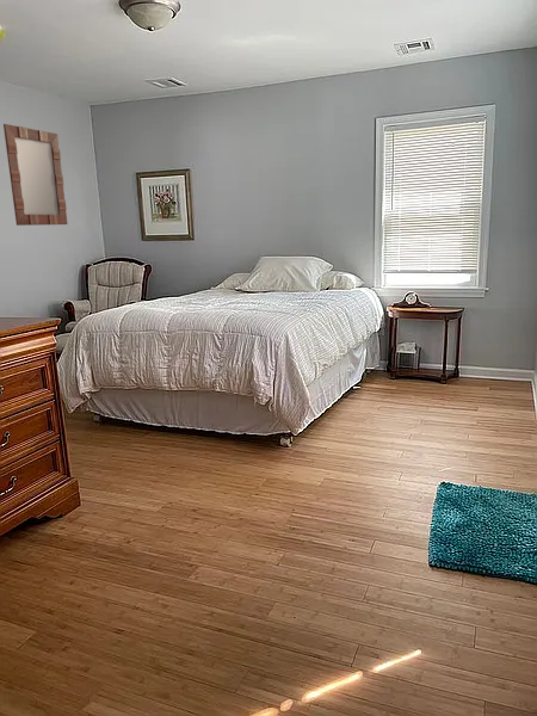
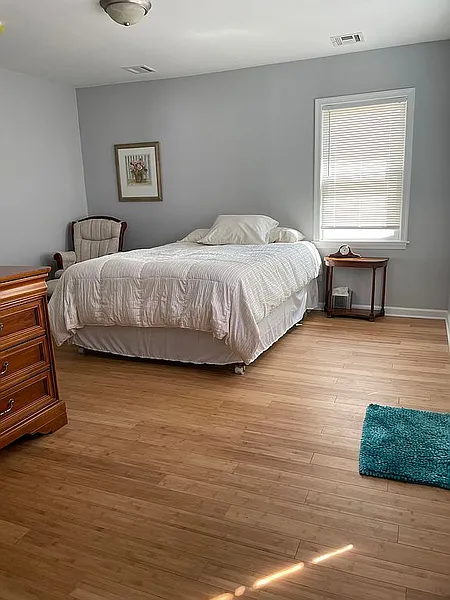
- home mirror (37, 178)
